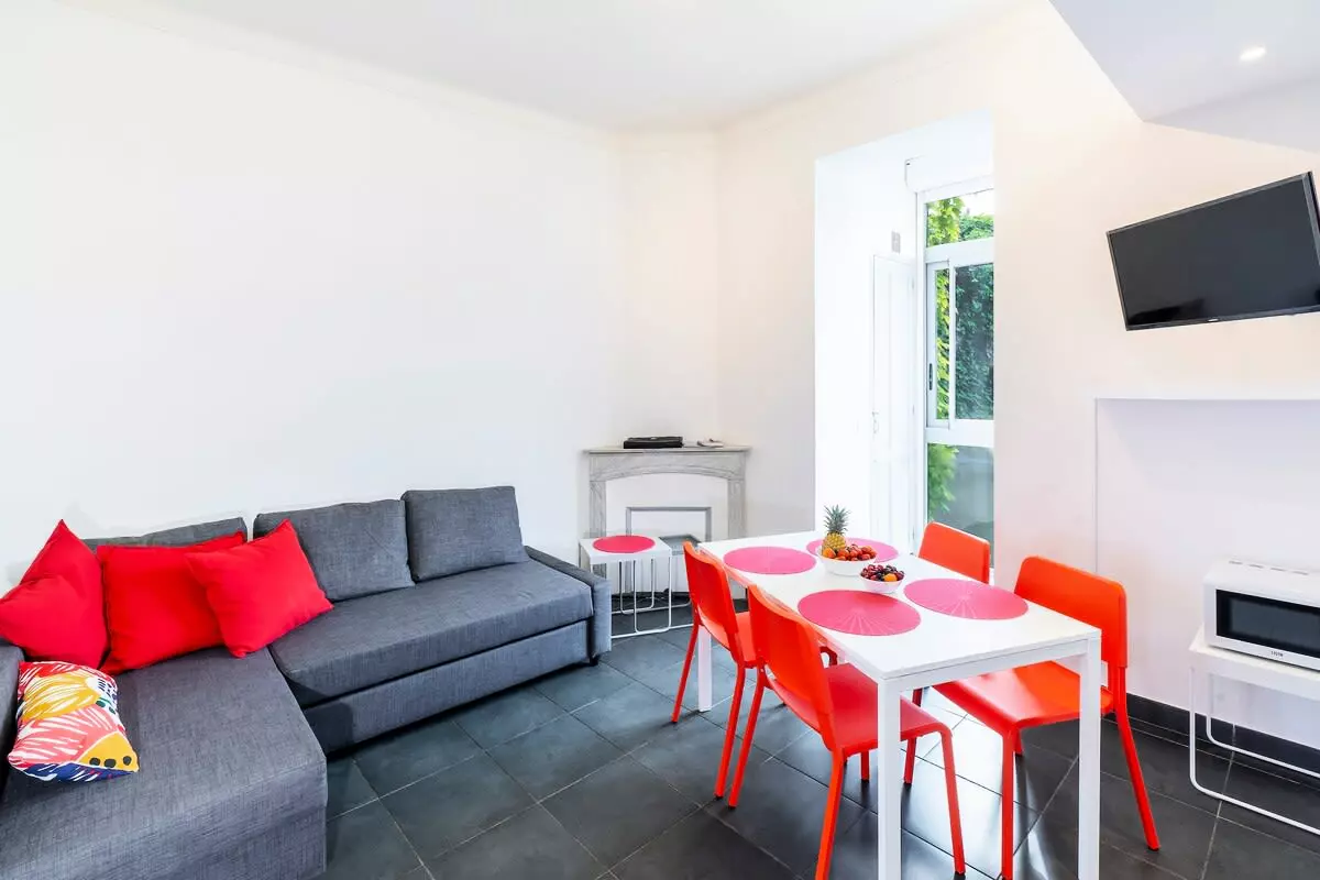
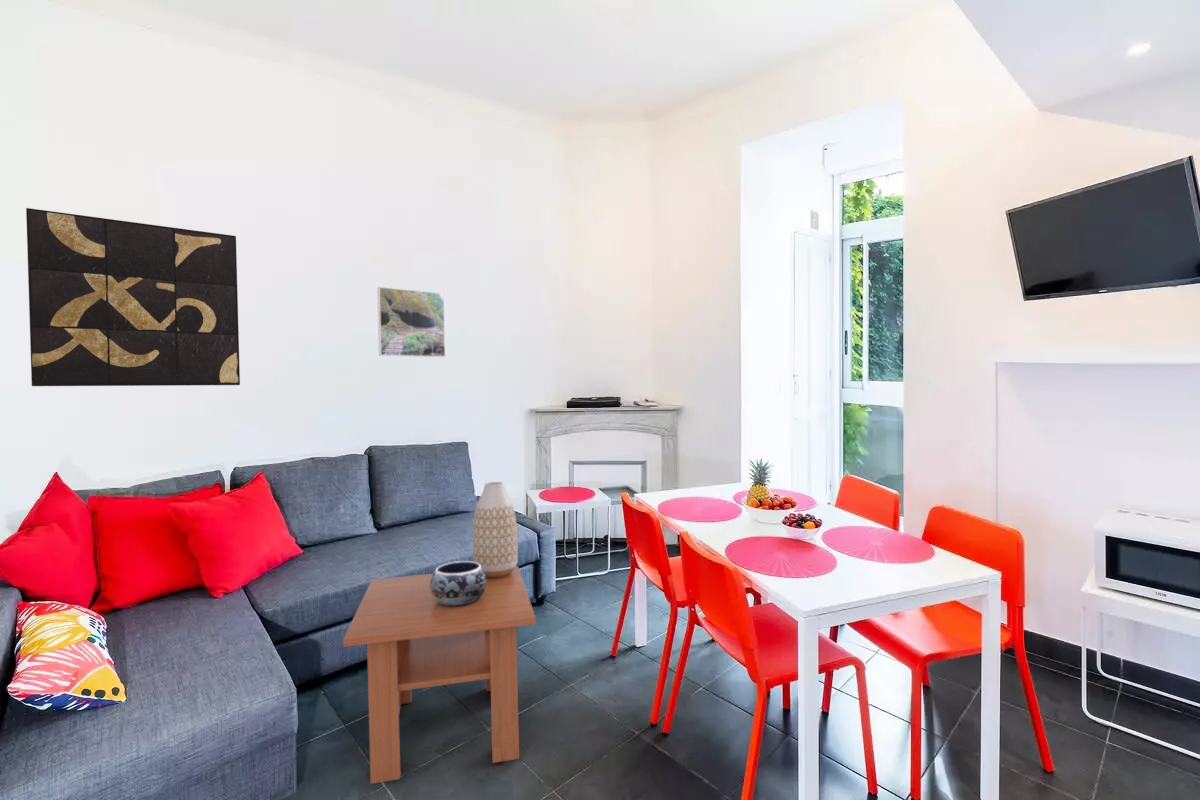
+ wall art (142, 305)
+ decorative bowl (458, 582)
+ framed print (412, 323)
+ coffee table (446, 663)
+ vase (495, 527)
